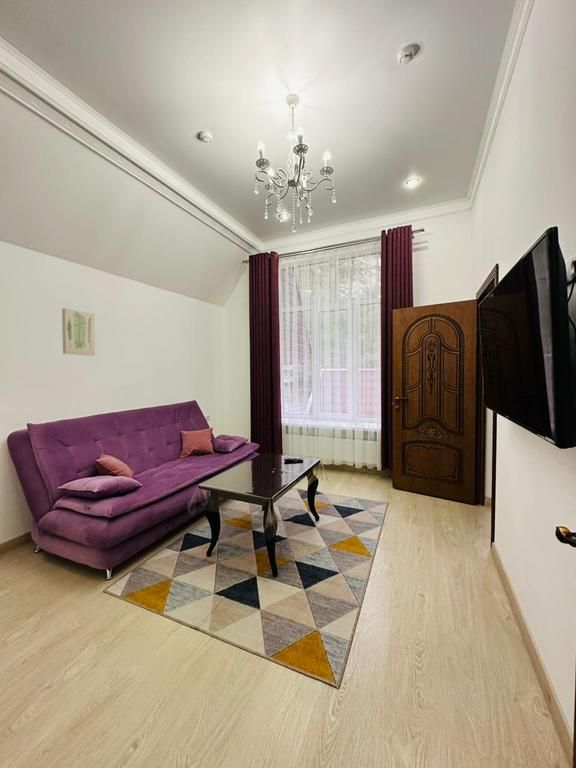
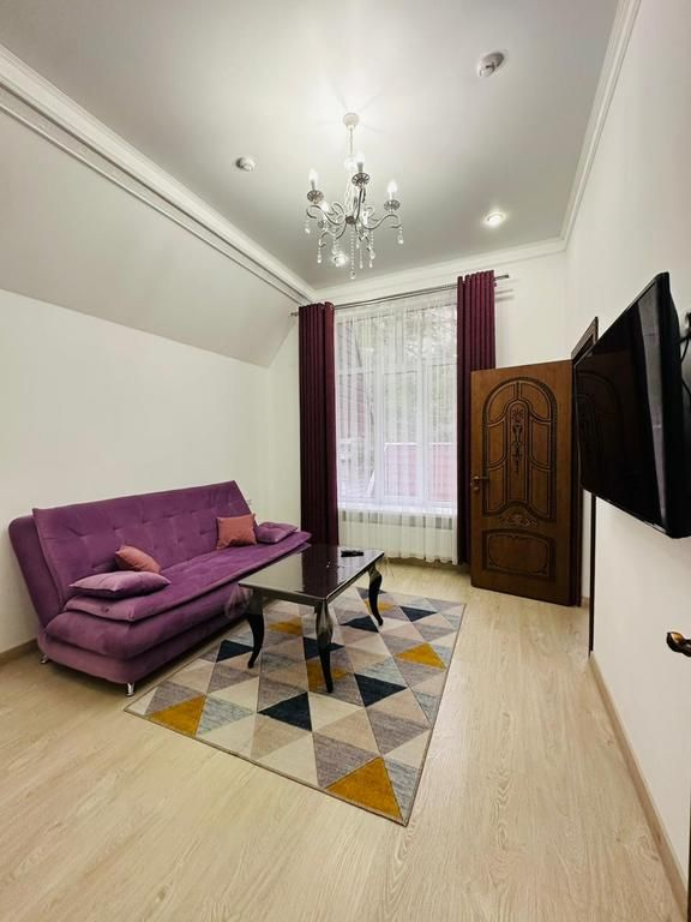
- wall art (79, 332)
